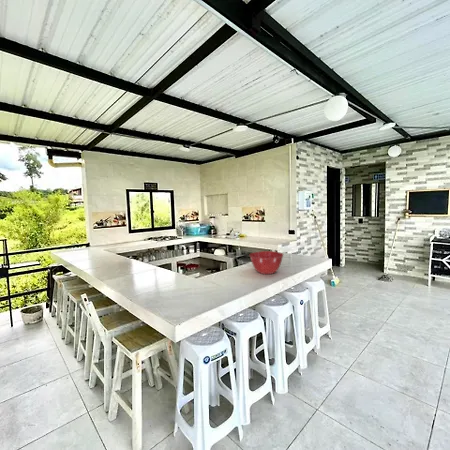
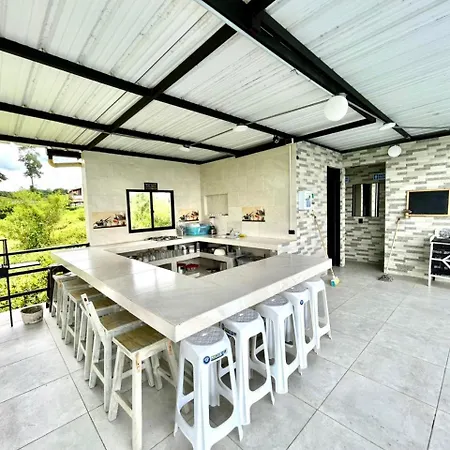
- mixing bowl (266, 263)
